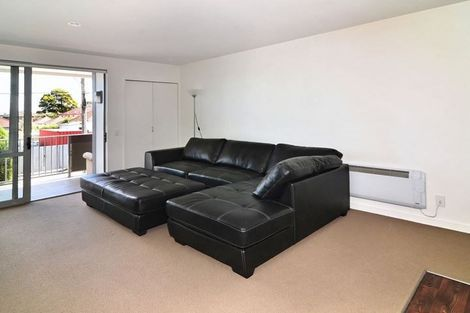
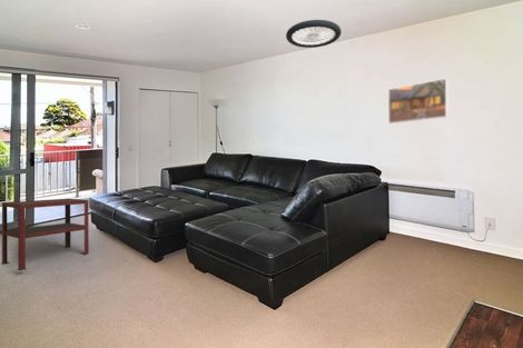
+ side table (47, 230)
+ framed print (416, 102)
+ ceiling light (313, 34)
